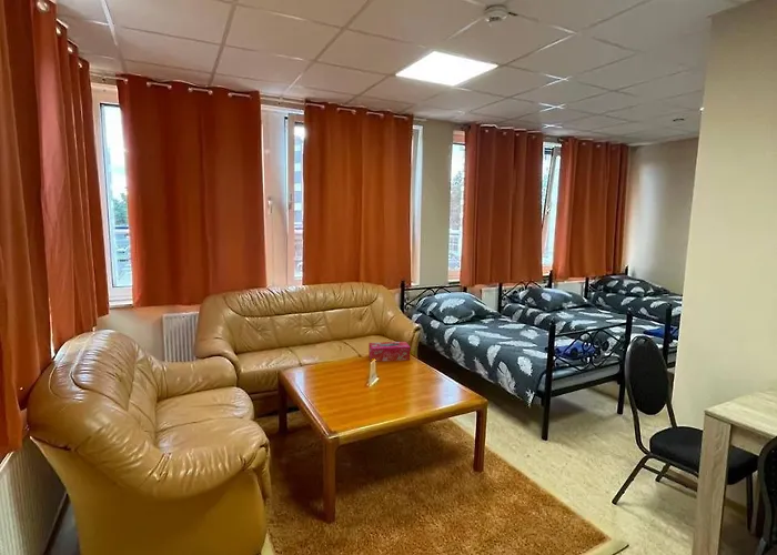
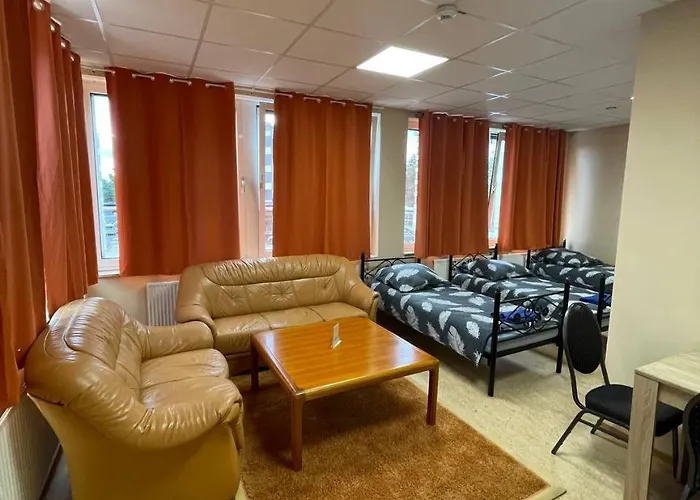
- tissue box (389, 351)
